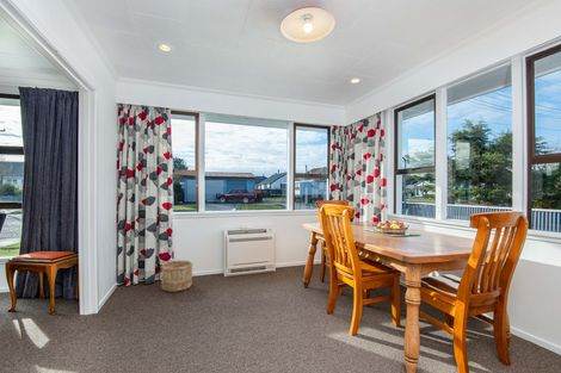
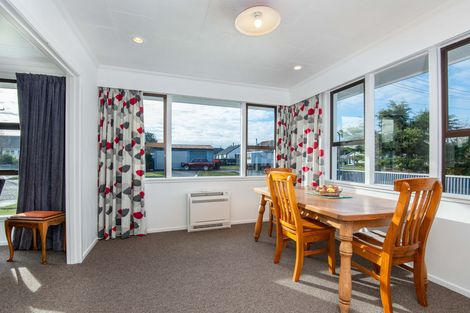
- wooden bucket (177, 275)
